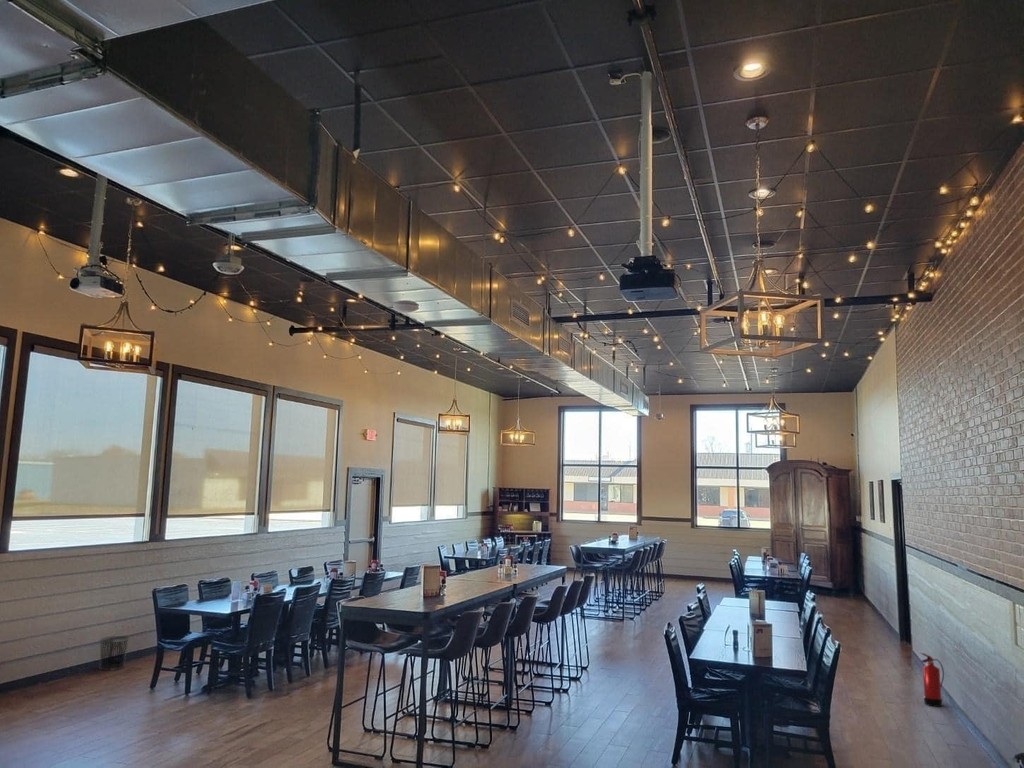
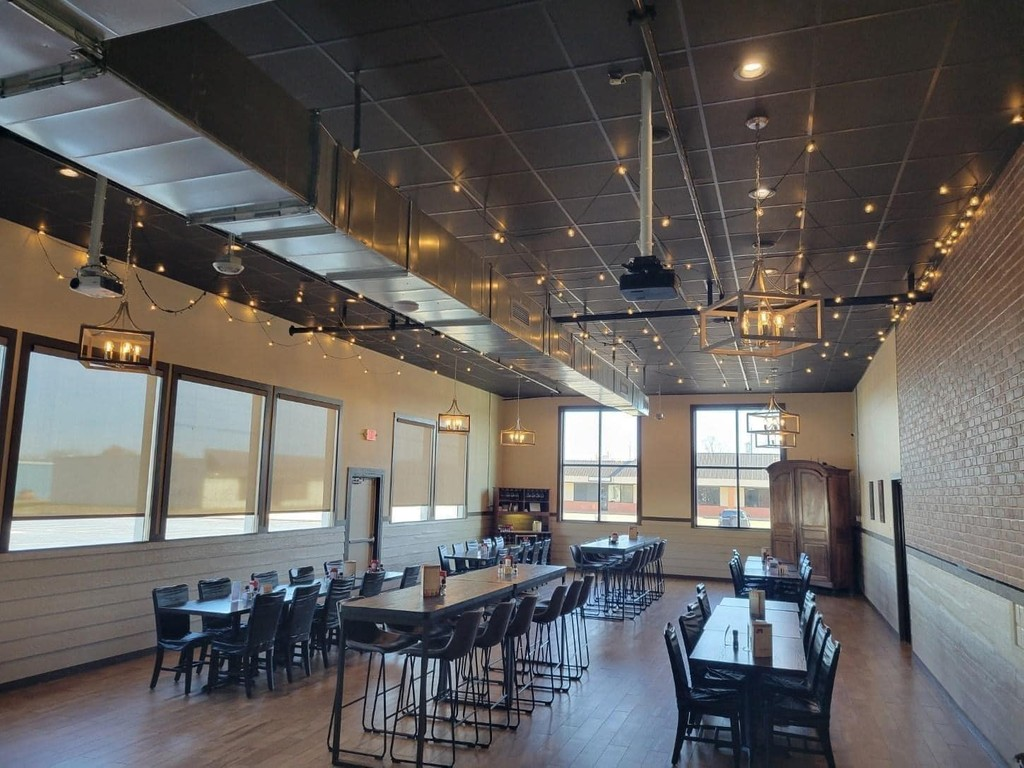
- waste bin (112, 653)
- fire extinguisher (933, 677)
